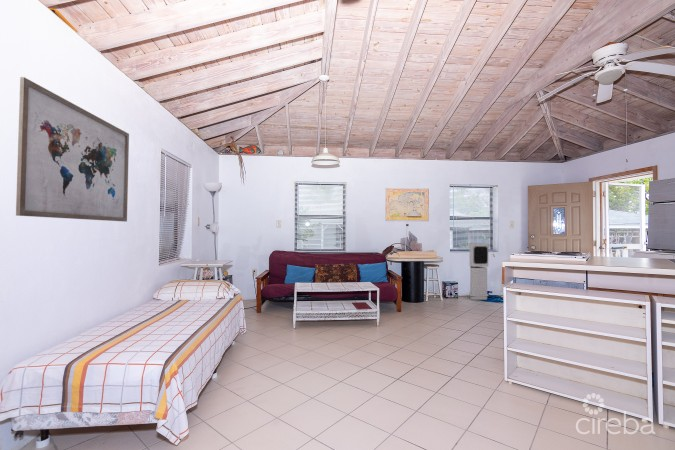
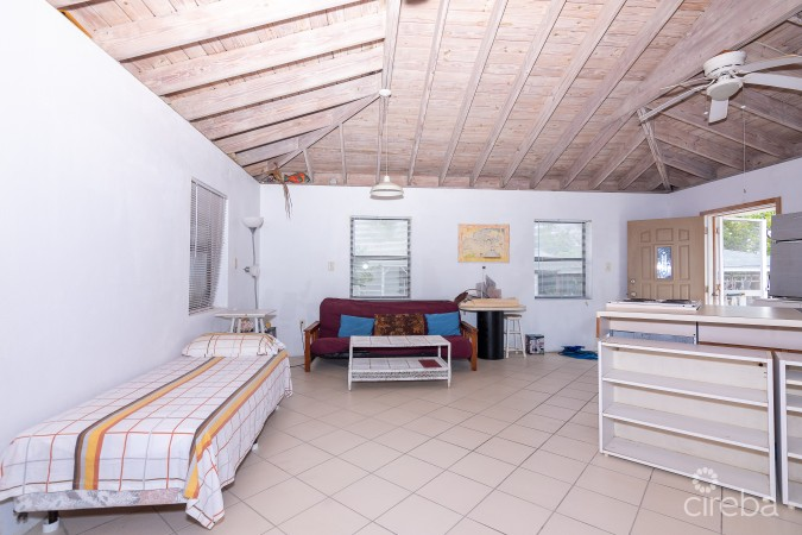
- air purifier (475, 270)
- wall art (85, 165)
